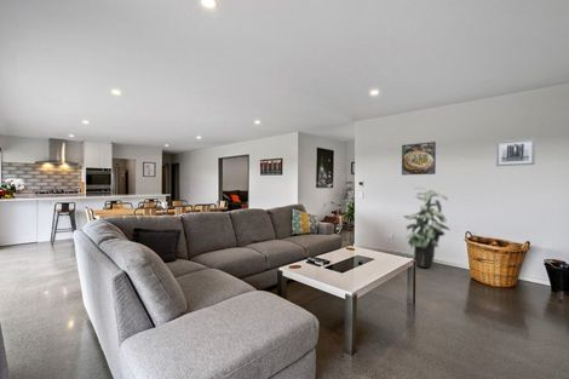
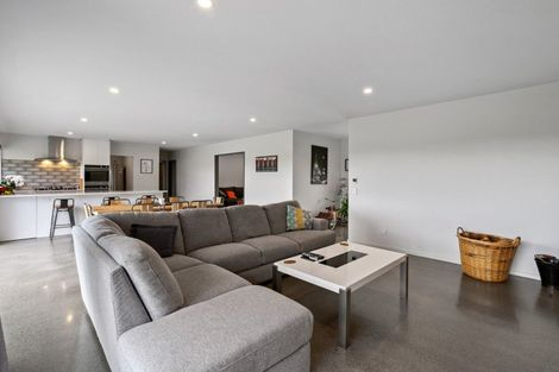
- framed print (418, 159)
- wall art (515, 153)
- indoor plant (424, 226)
